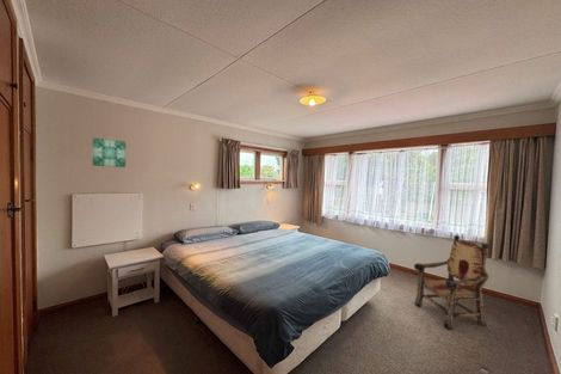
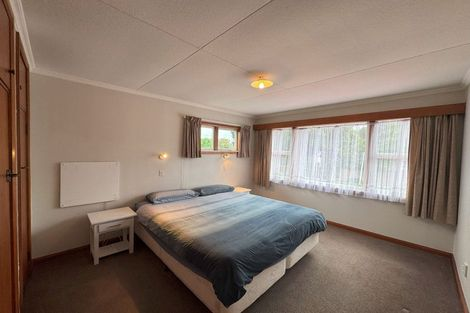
- wall art (109, 153)
- armchair (450, 276)
